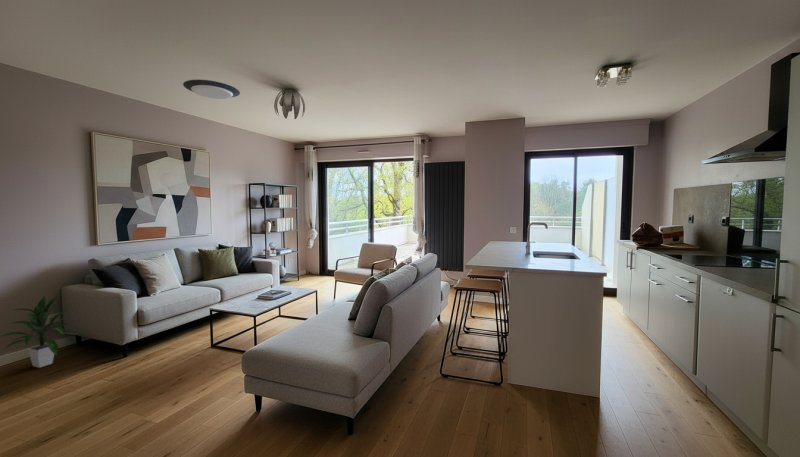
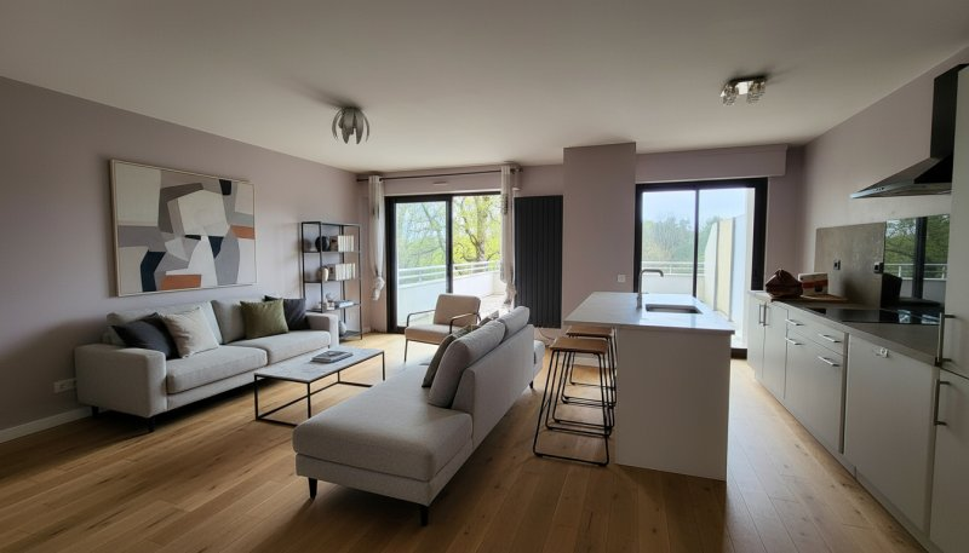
- ceiling light (212, 91)
- indoor plant (40, 331)
